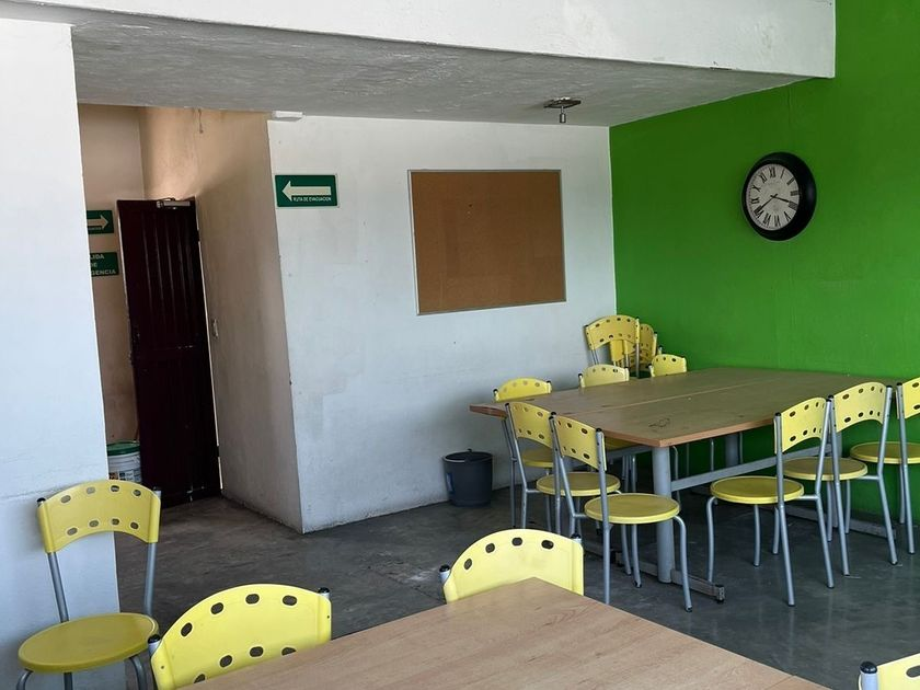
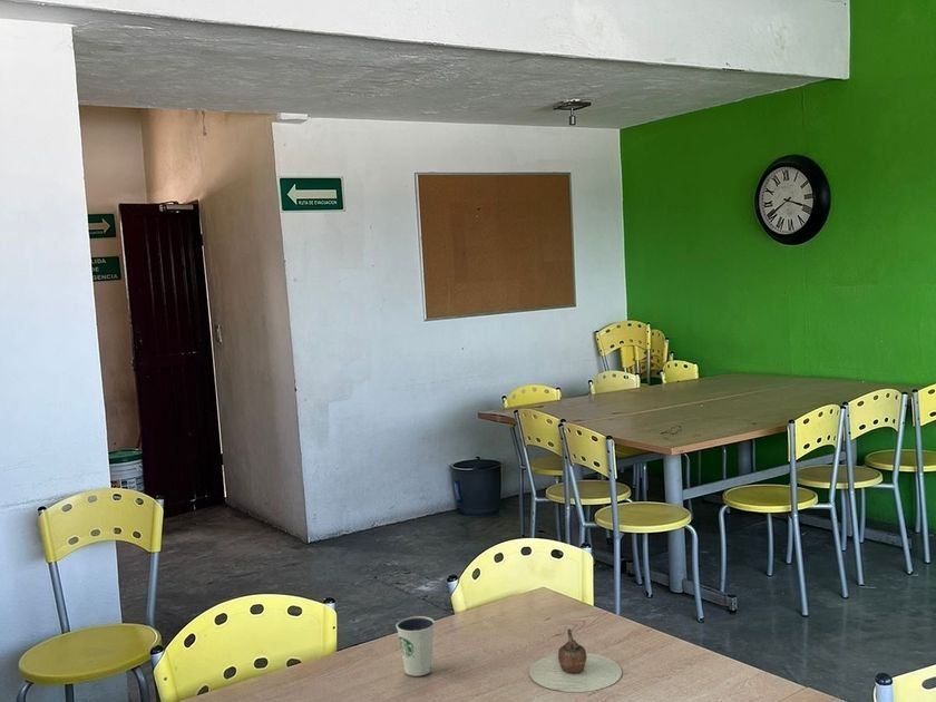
+ teapot (574, 652)
+ dixie cup (417, 646)
